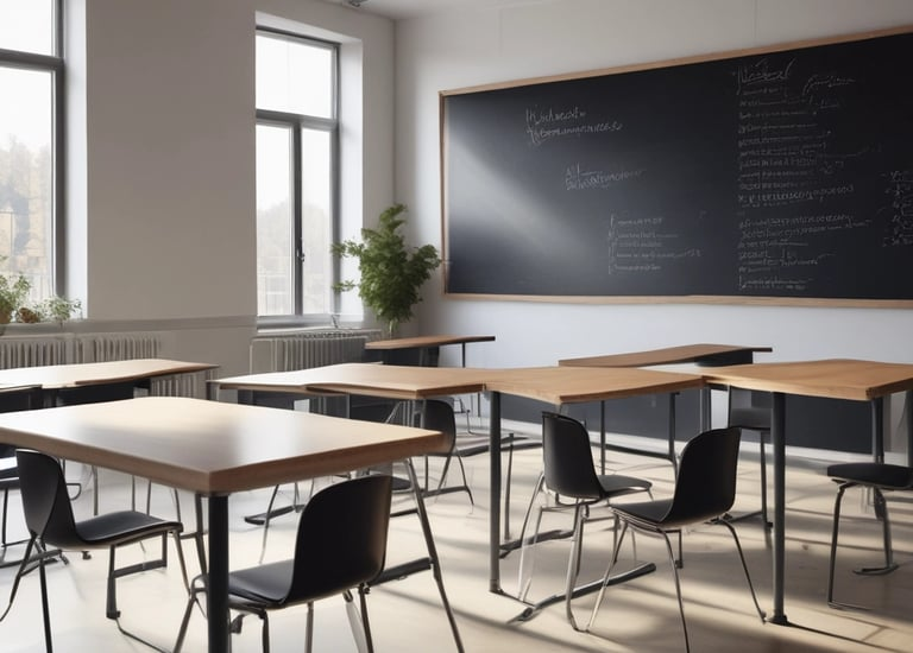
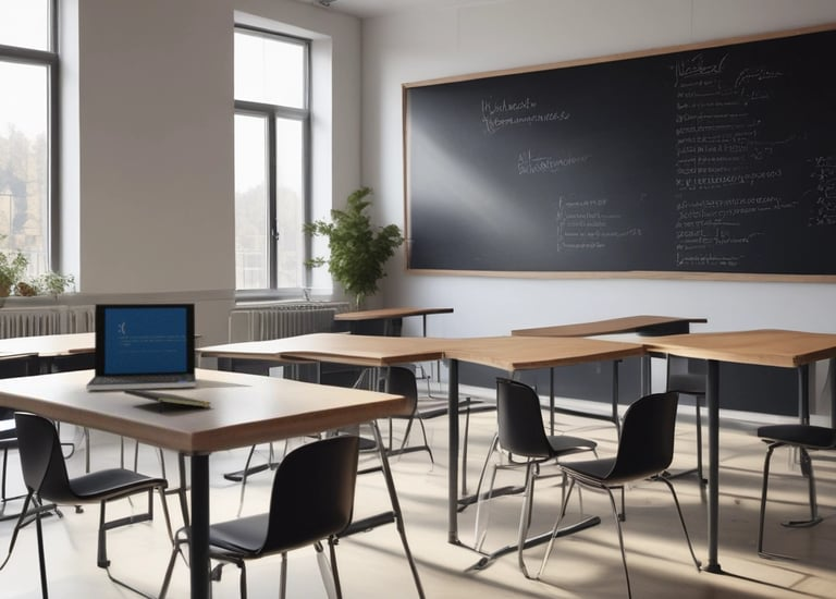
+ notepad (167, 398)
+ laptop (144, 344)
